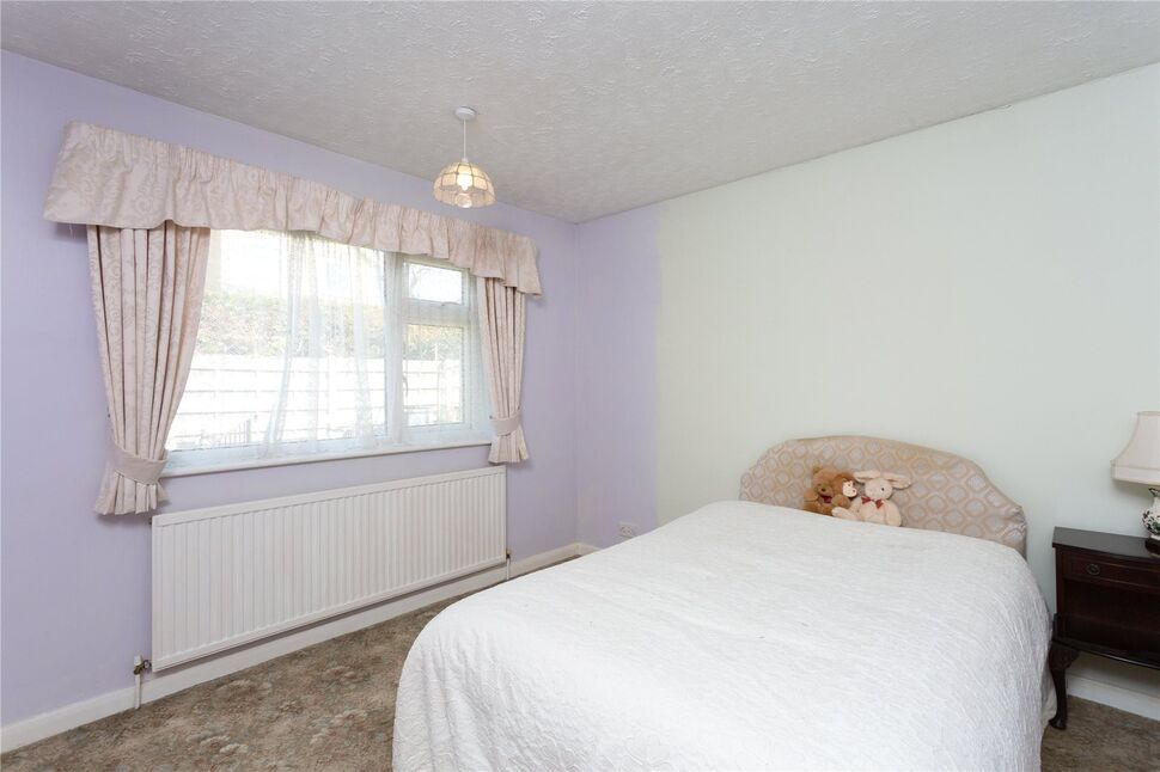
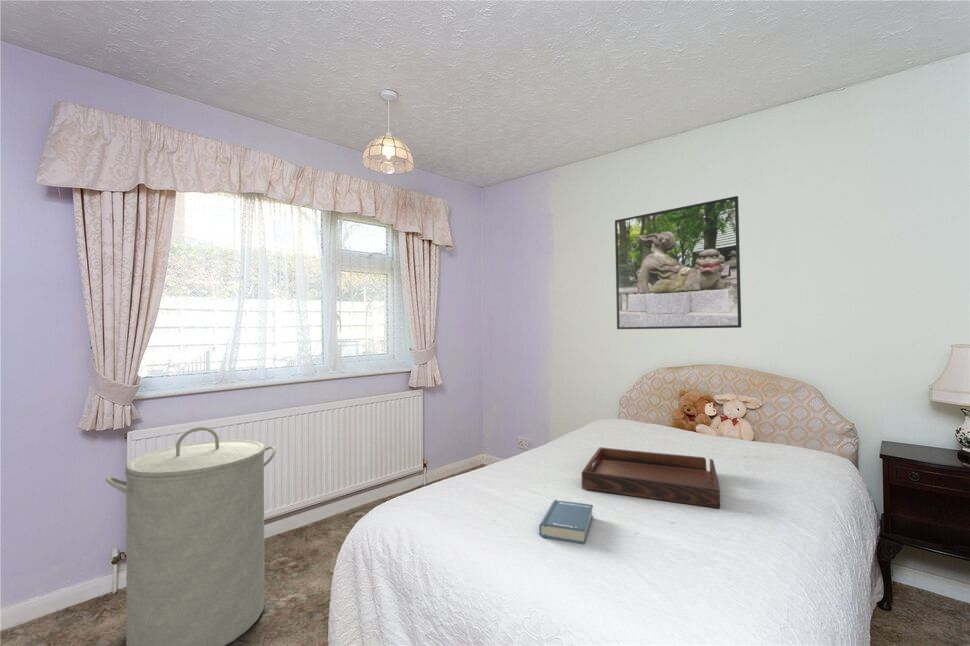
+ laundry hamper (200, 524)
+ serving tray (650, 472)
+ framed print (672, 268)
+ hardback book (567, 520)
